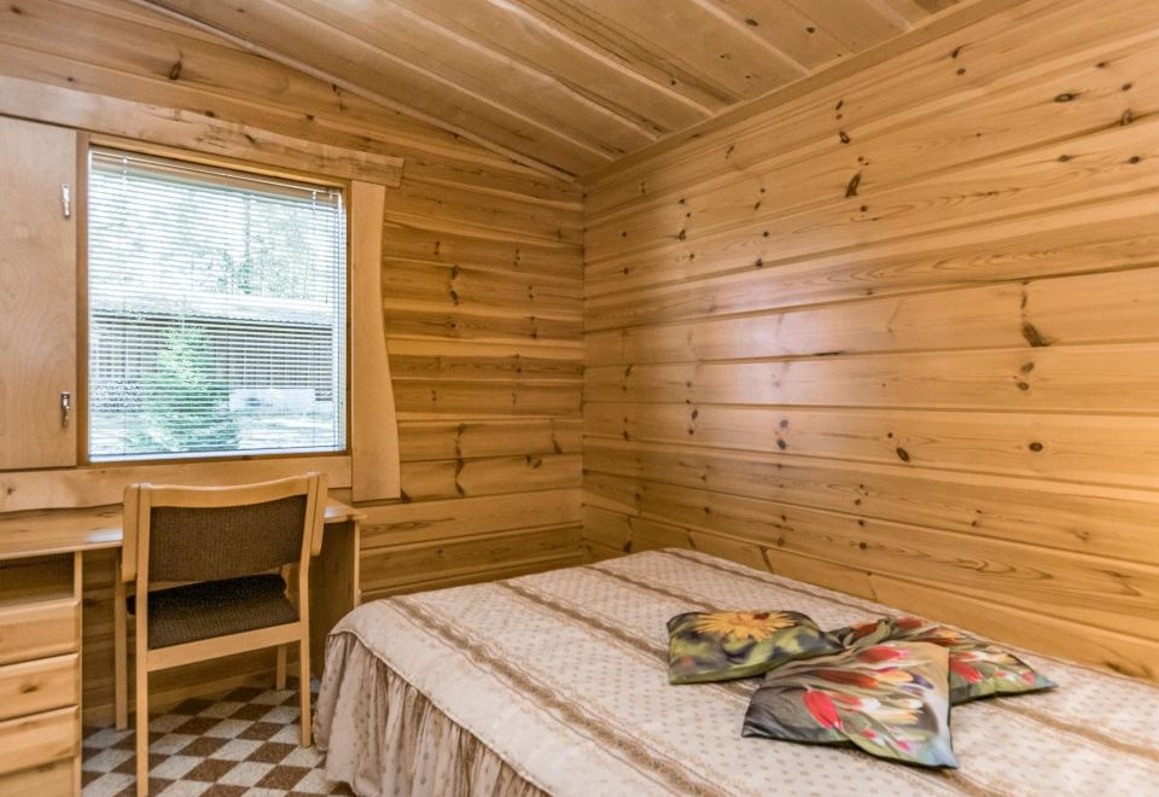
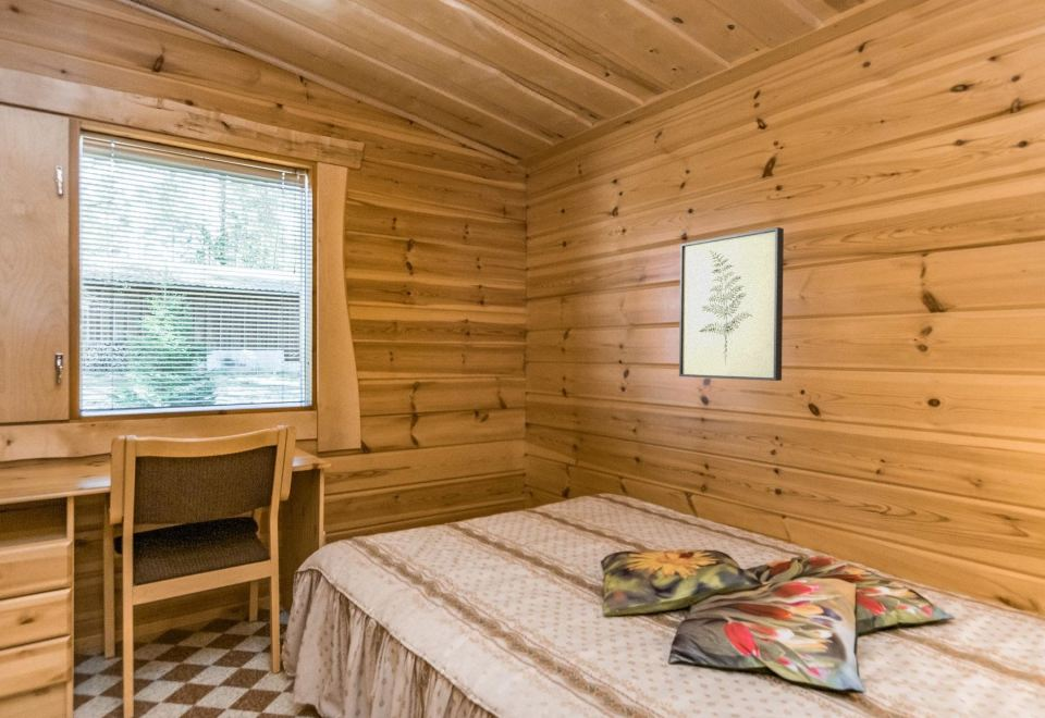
+ wall art (727, 307)
